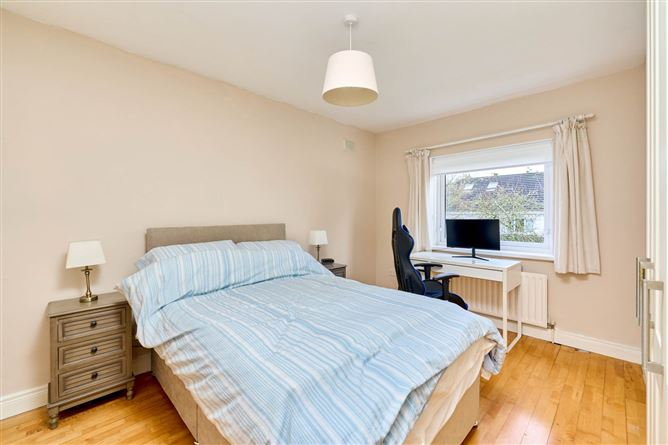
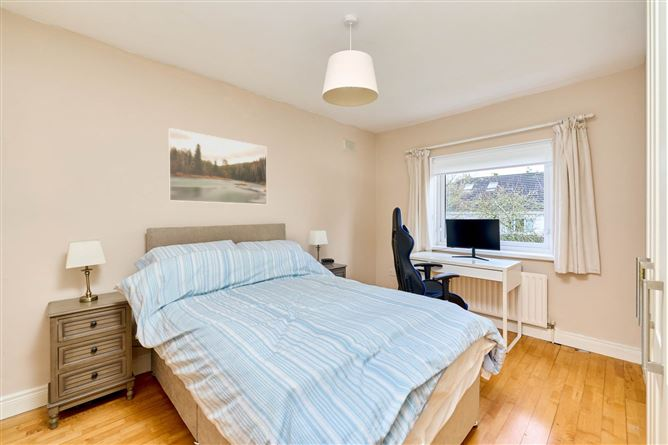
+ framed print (222, 170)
